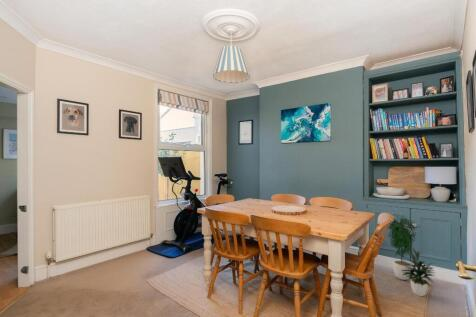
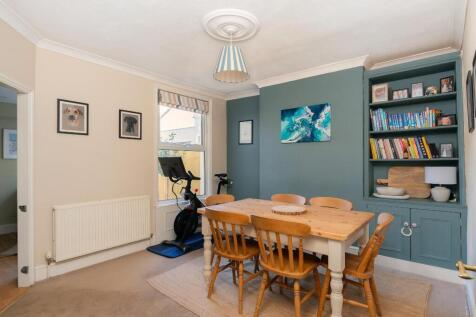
- potted plant (407, 250)
